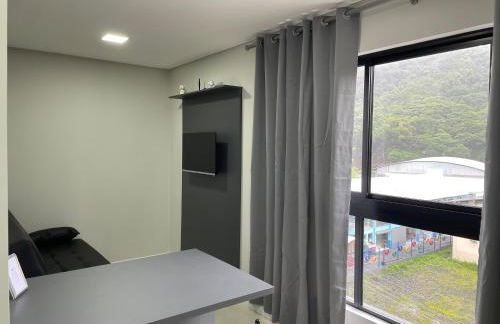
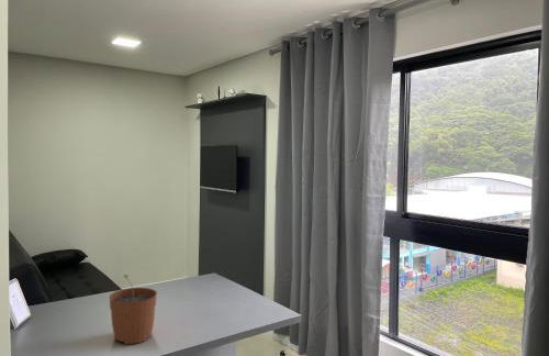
+ plant pot (133, 304)
